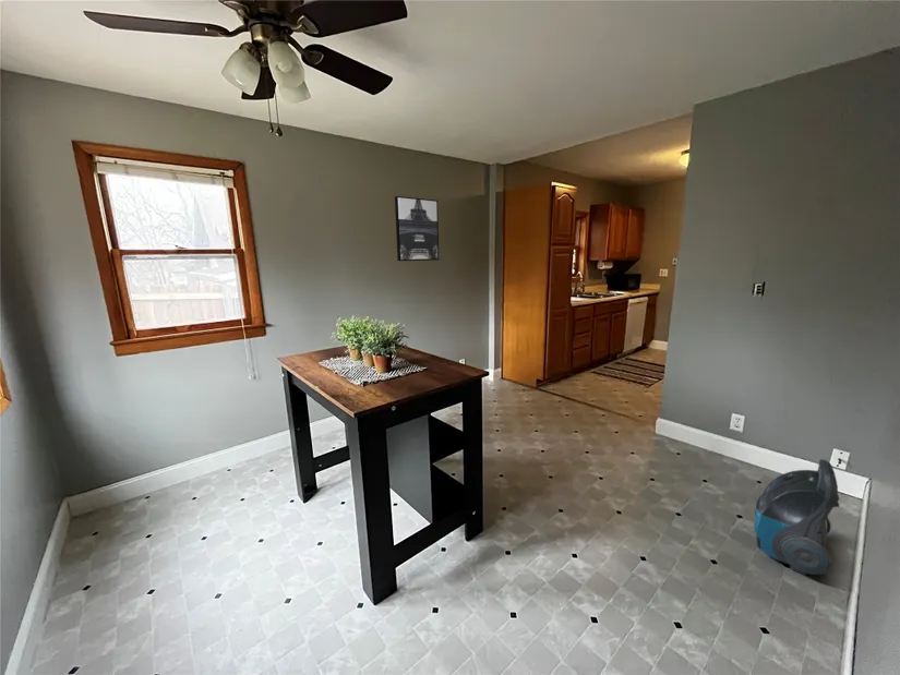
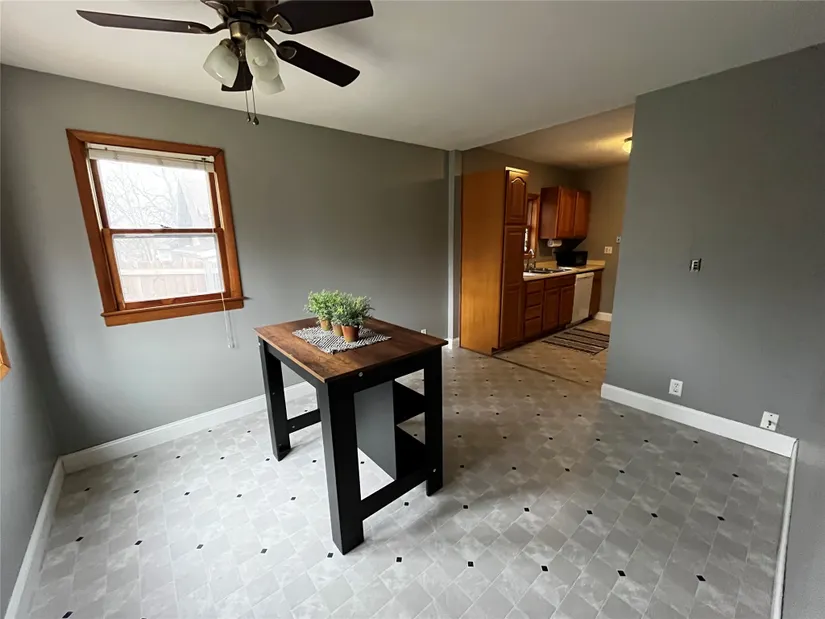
- vacuum cleaner (796, 506)
- wall art (418, 229)
